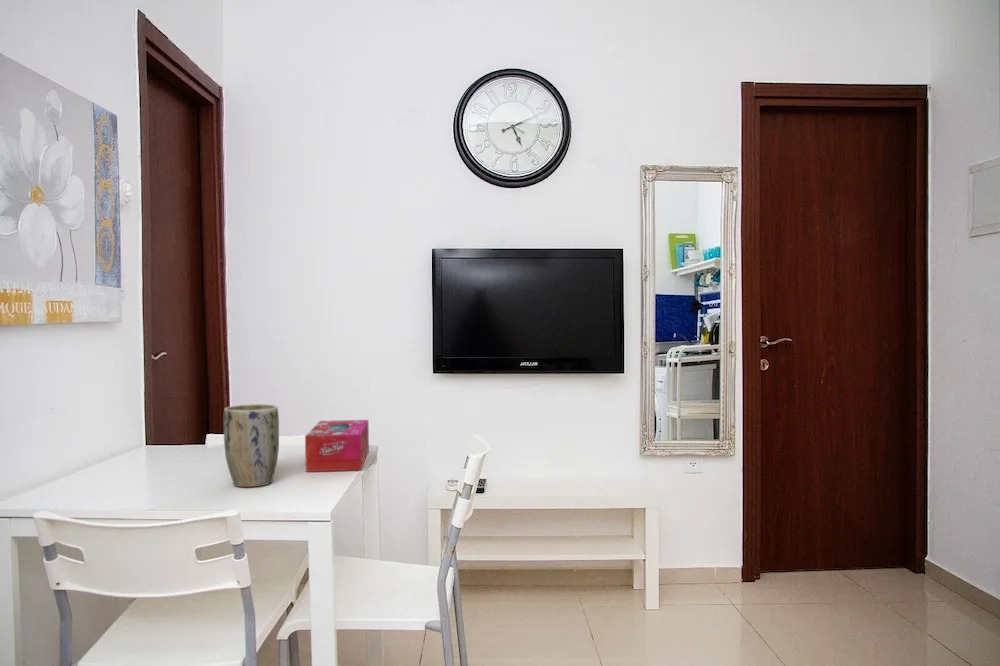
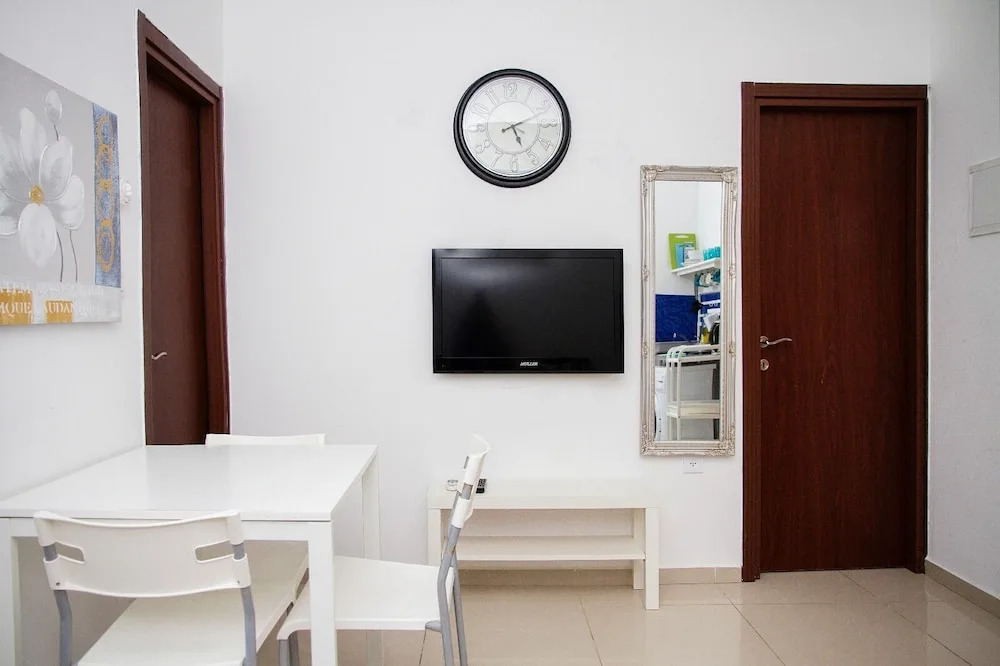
- plant pot (251, 445)
- tissue box (339, 443)
